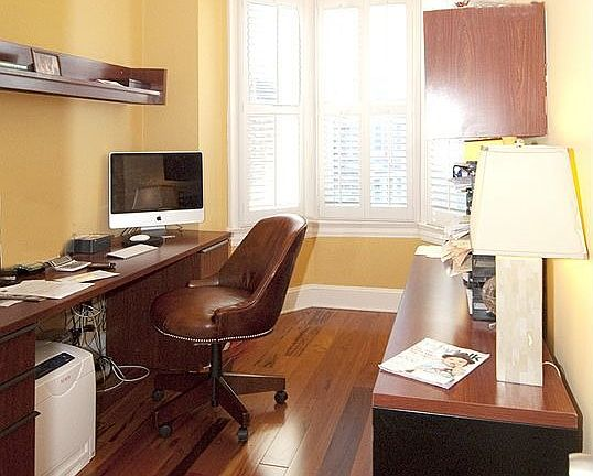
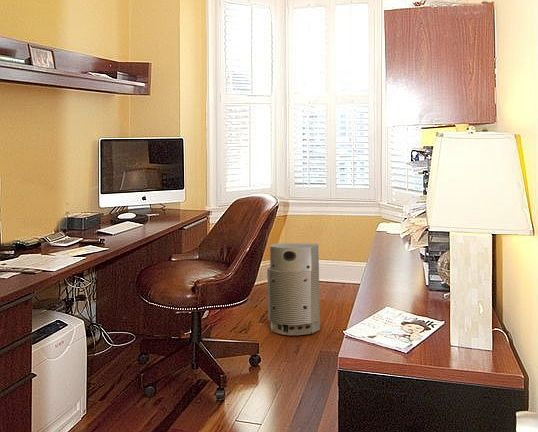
+ air purifier (294, 287)
